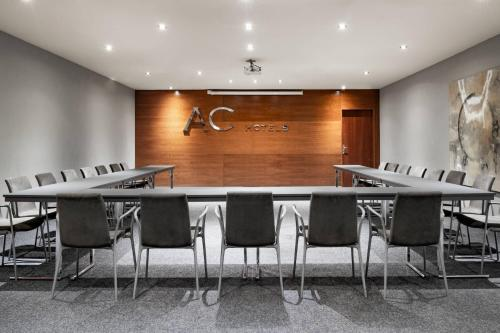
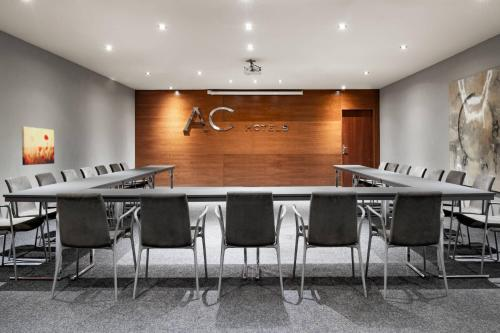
+ wall art (39, 146)
